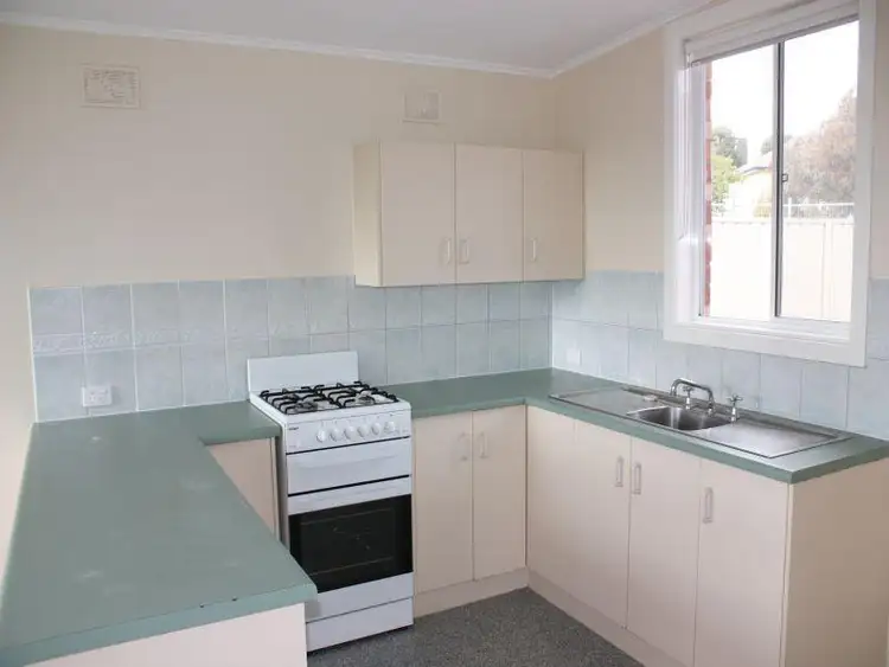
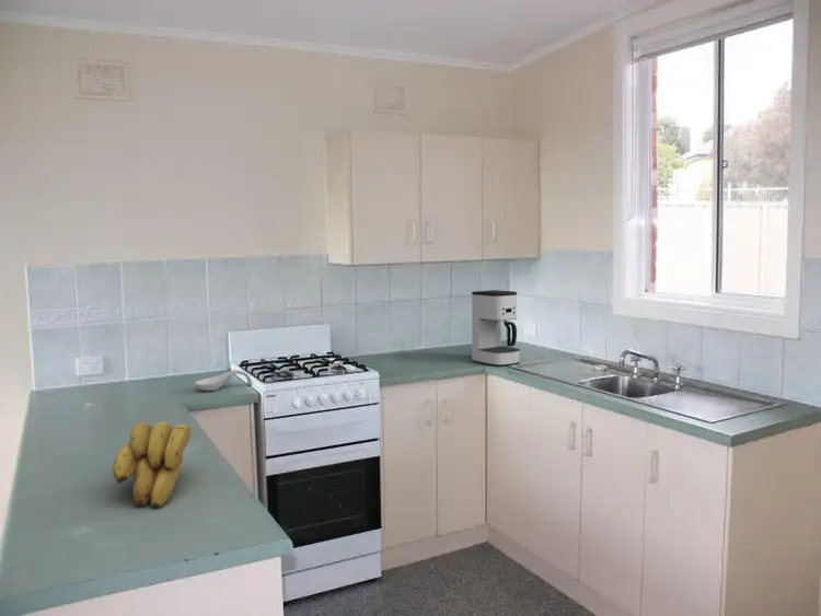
+ coffee maker (499, 326)
+ banana bunch (154, 457)
+ spoon rest (223, 380)
